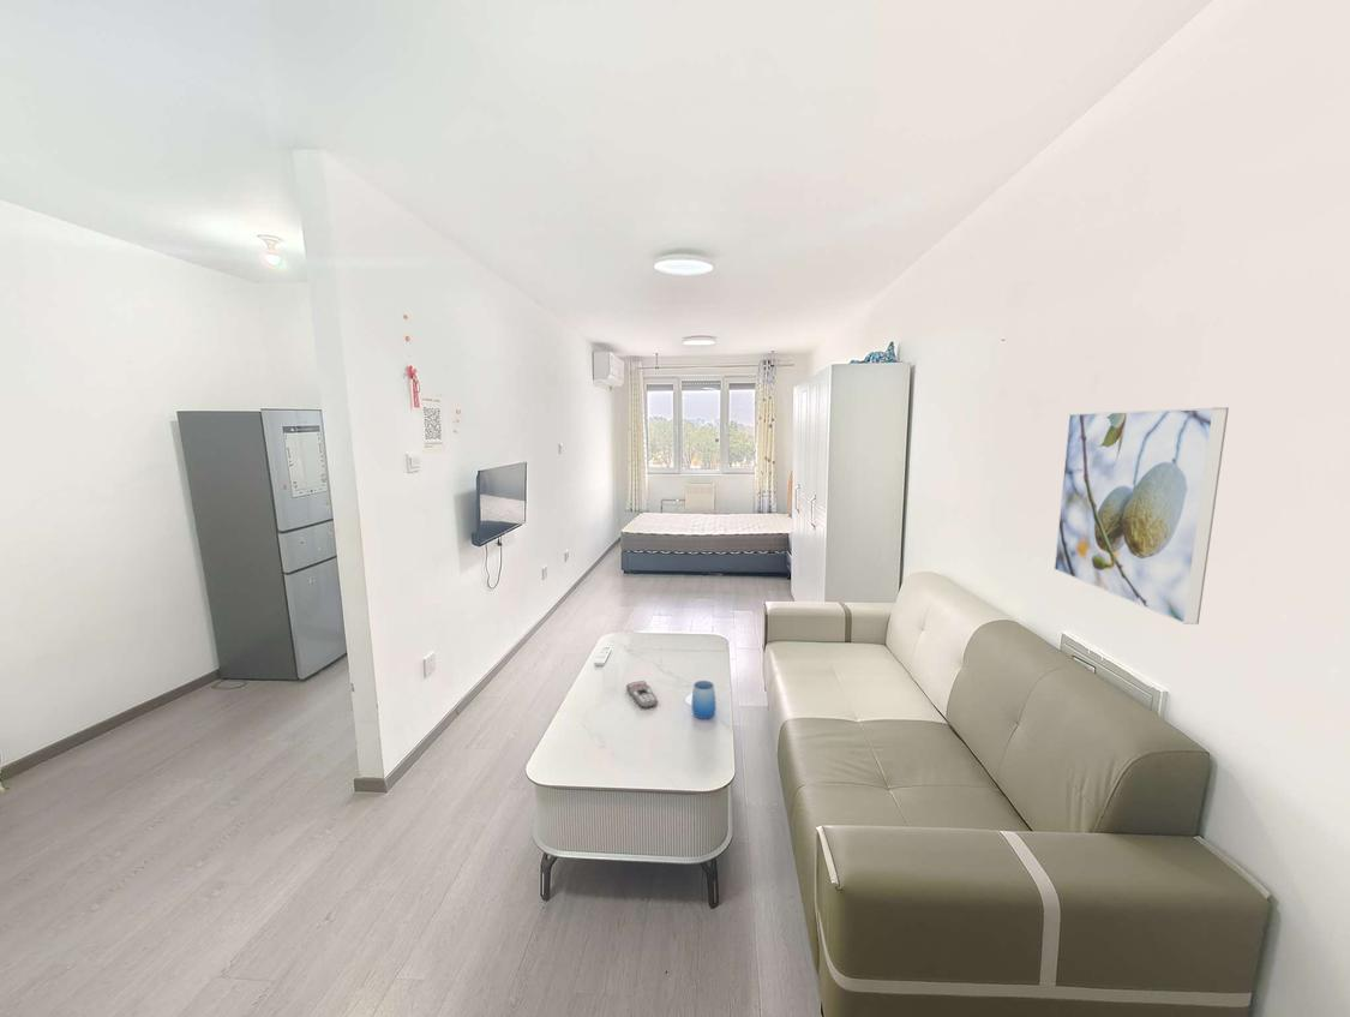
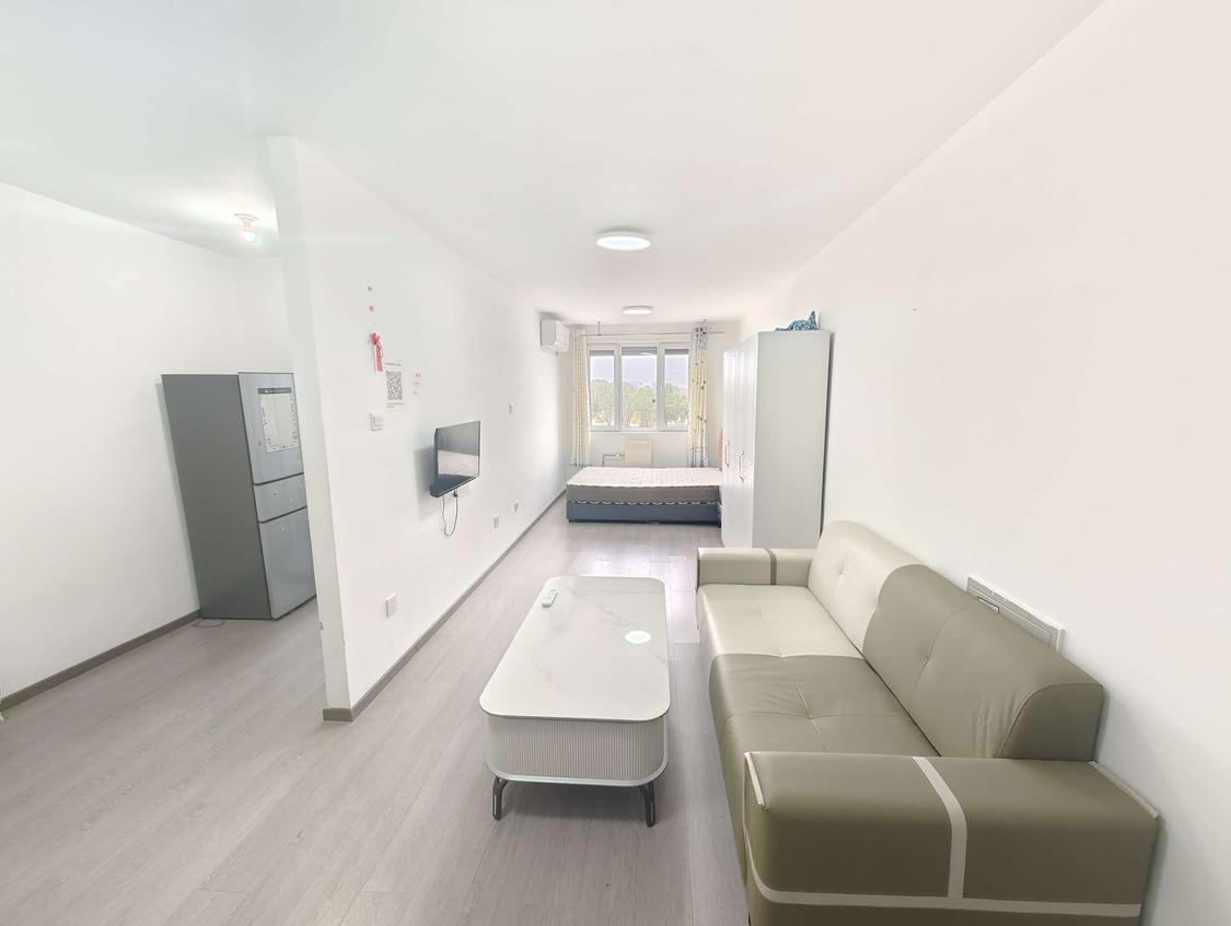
- remote control (642, 694)
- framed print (1124, 503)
- cup (703, 699)
